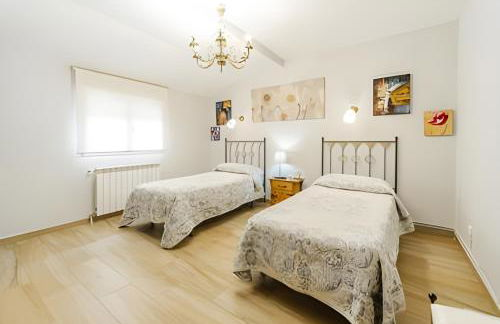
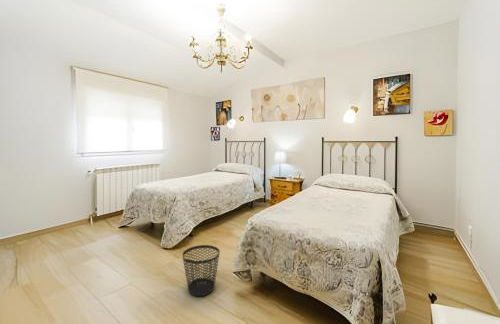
+ wastebasket (201, 270)
